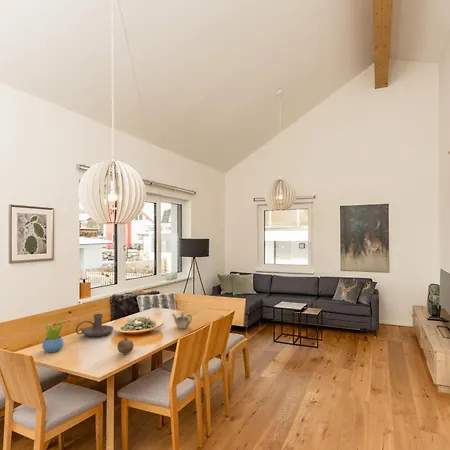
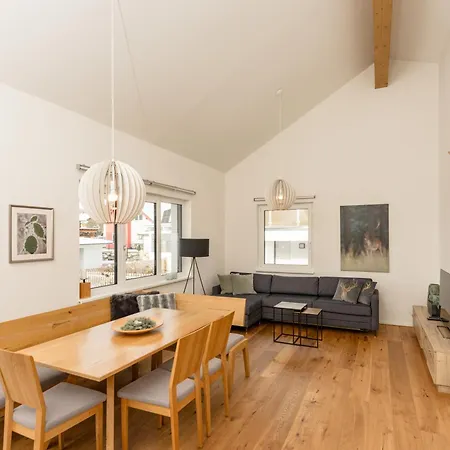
- teapot (181, 319)
- candle holder (94, 325)
- succulent plant (53, 335)
- fruit (125, 345)
